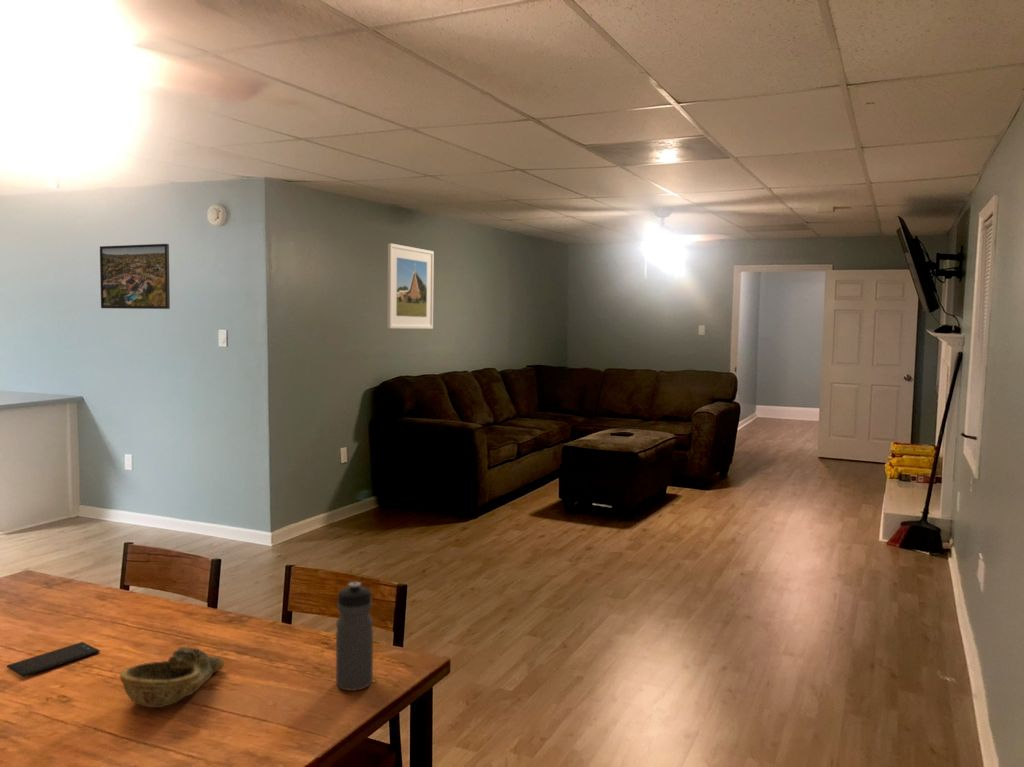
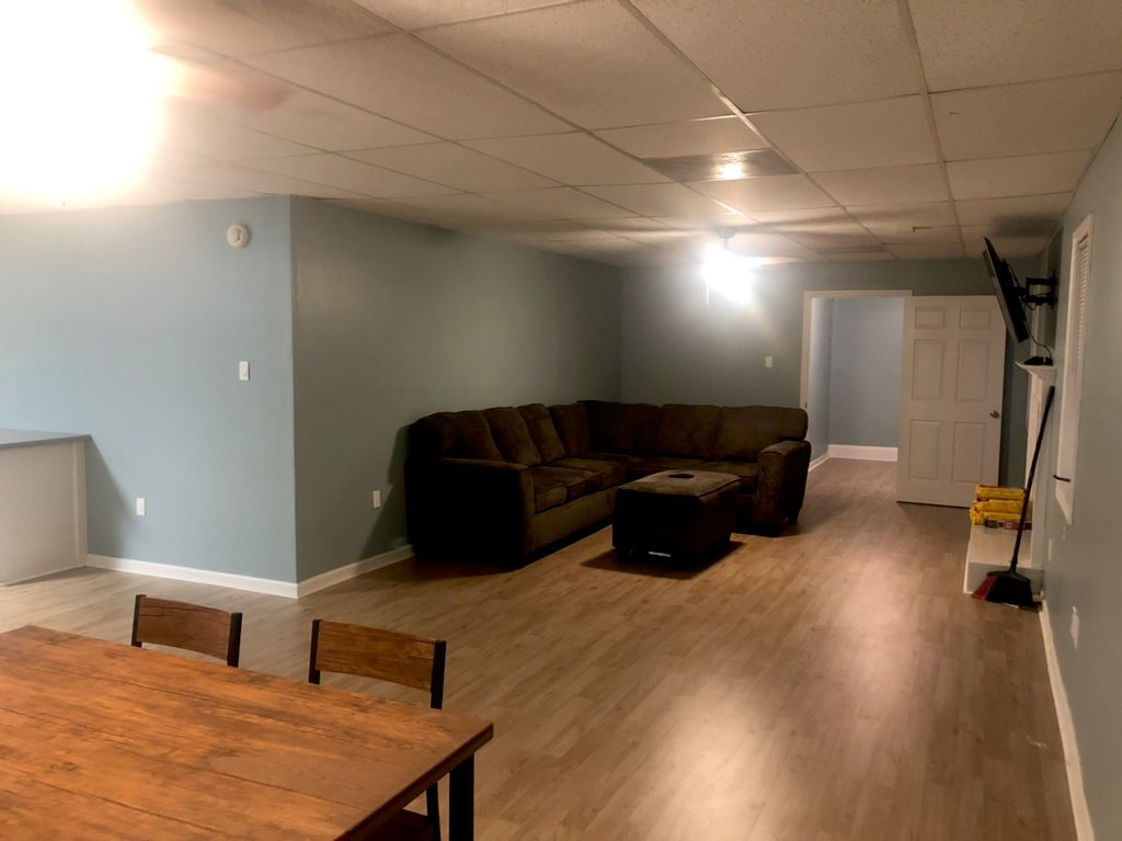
- decorative bowl (178, 671)
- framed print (134, 276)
- water bottle (354, 633)
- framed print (411, 288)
- smartphone (54, 658)
